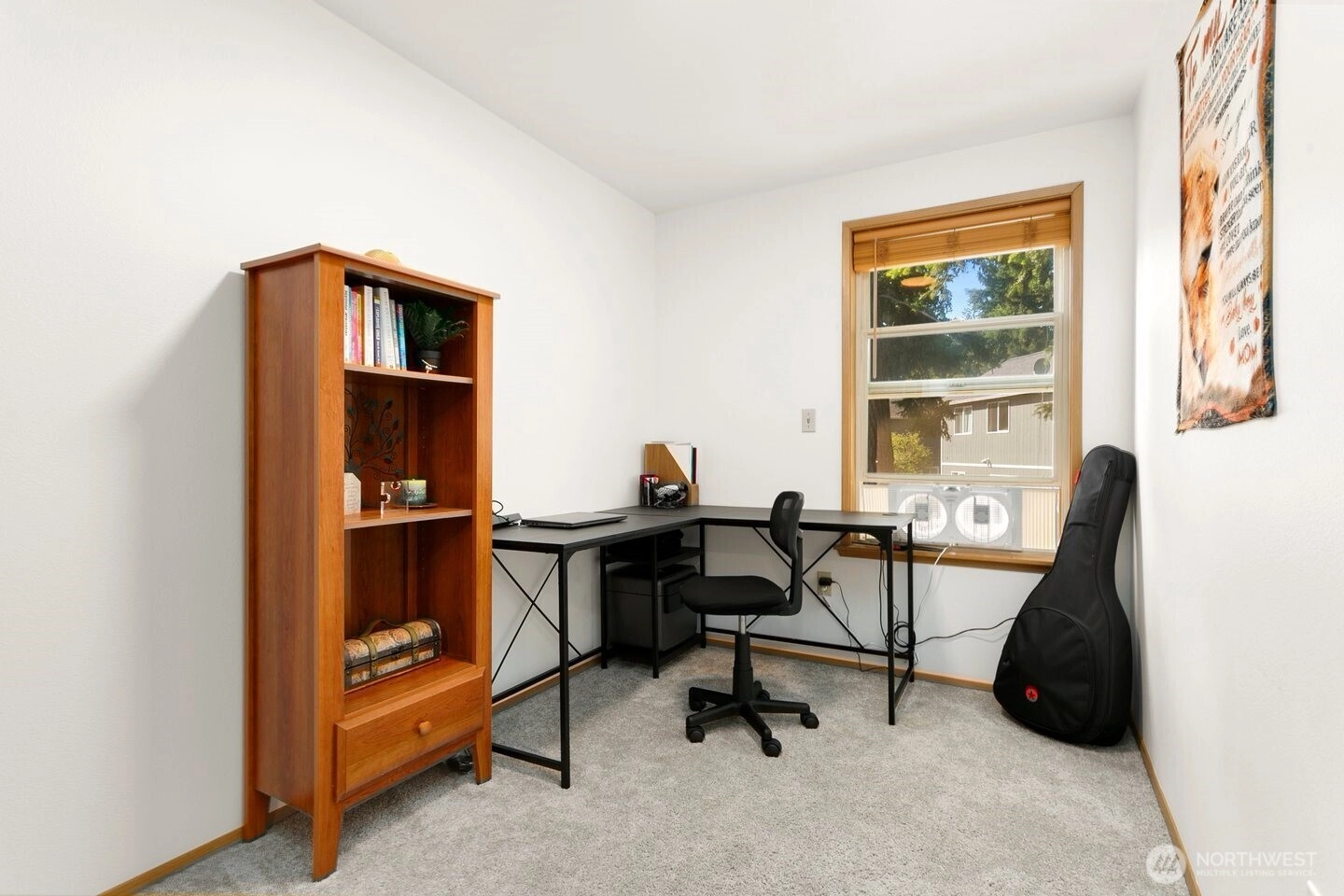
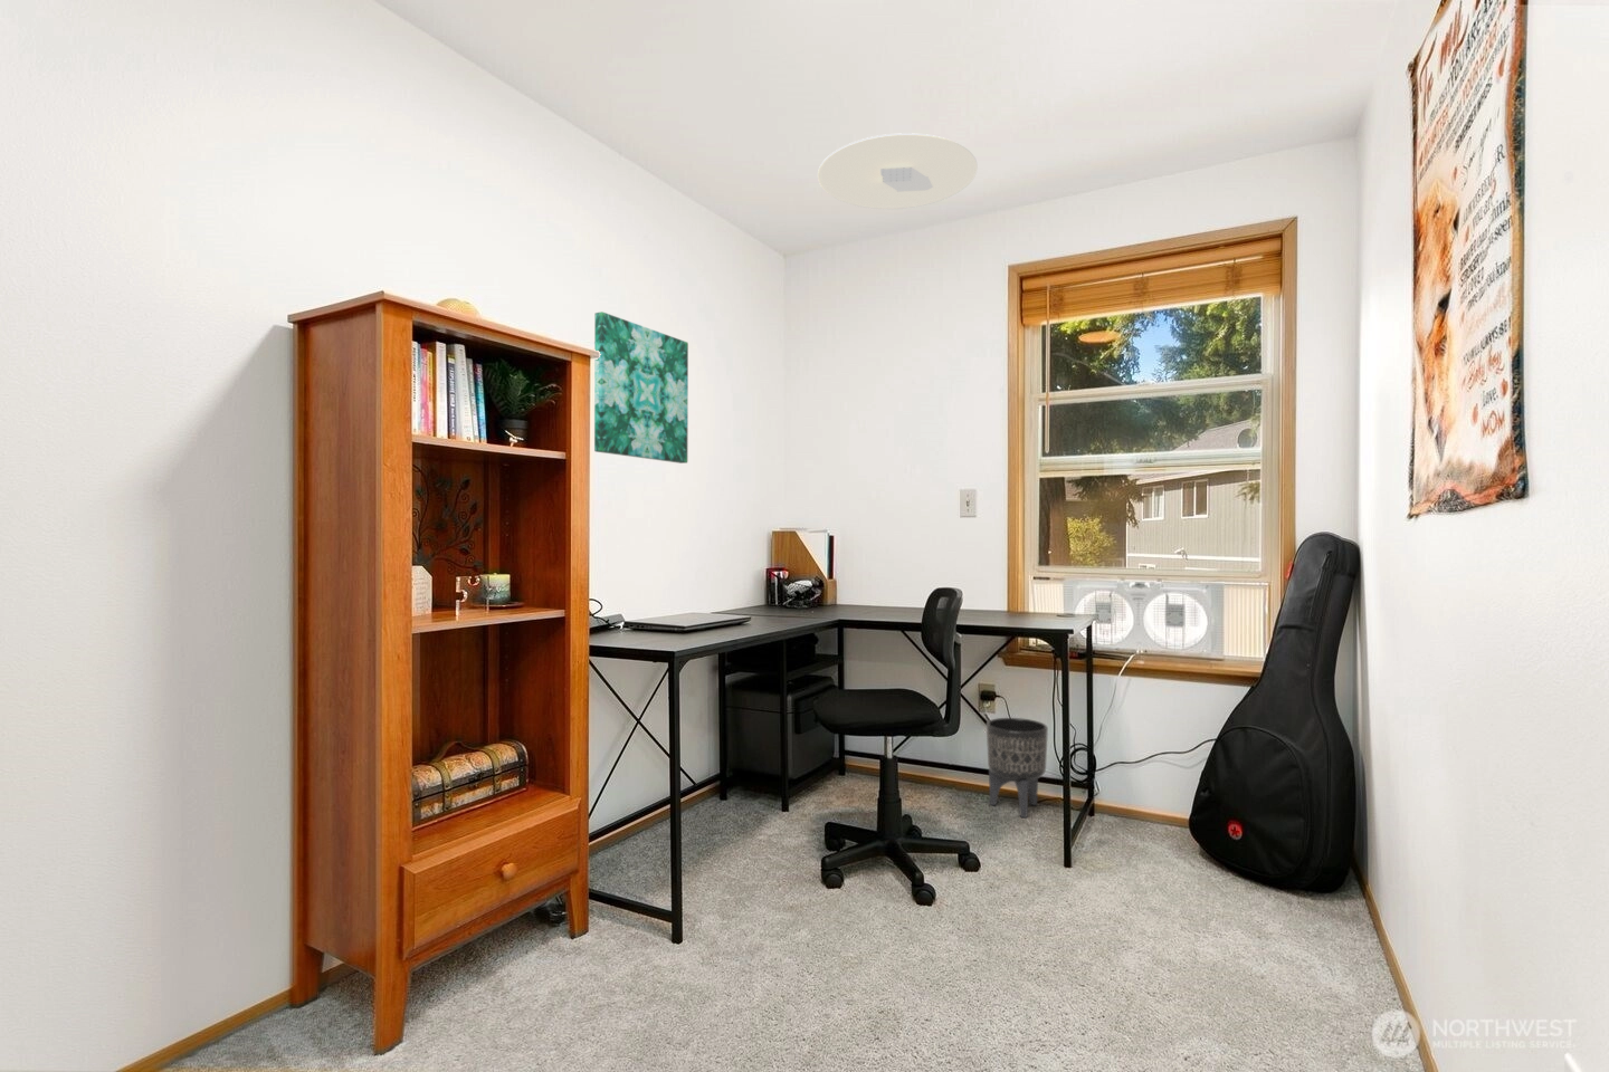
+ ceiling light (897, 166)
+ planter (1015, 766)
+ wall art (644, 394)
